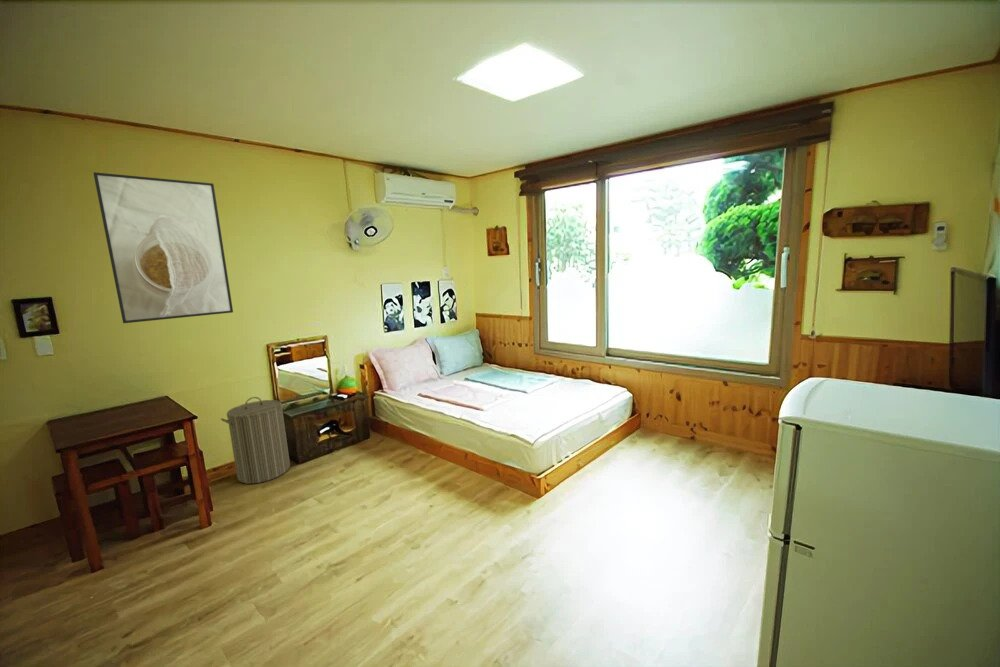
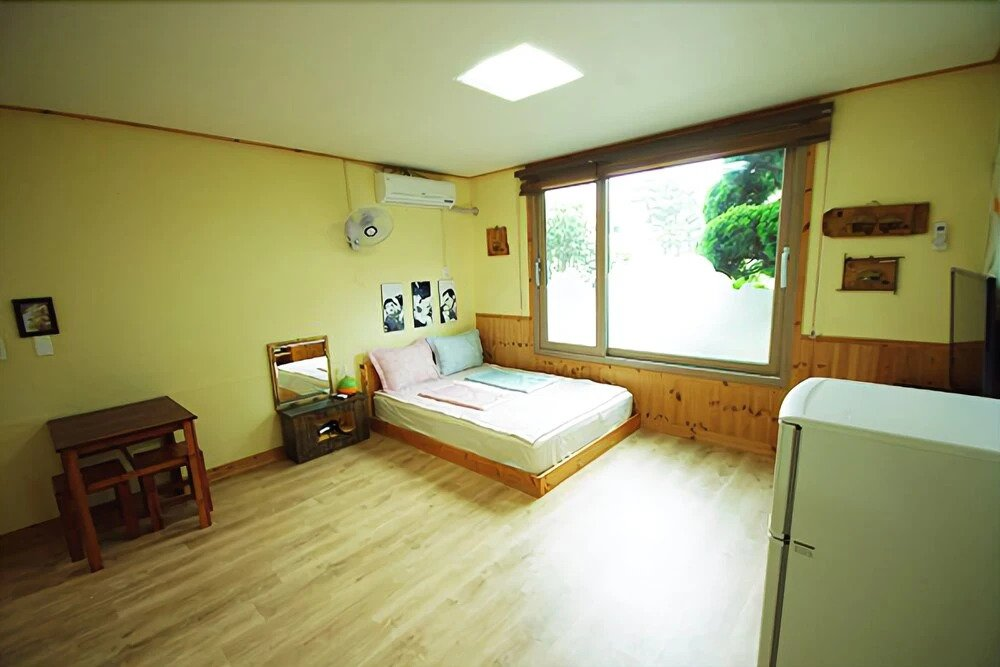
- laundry hamper (259, 435)
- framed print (170, 249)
